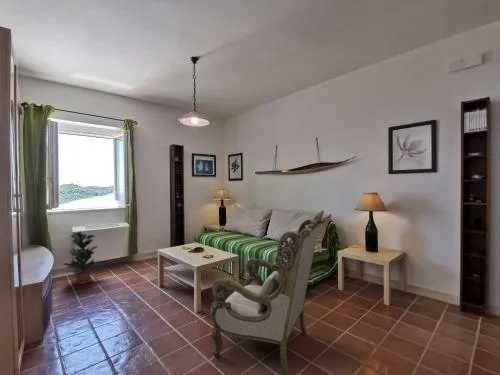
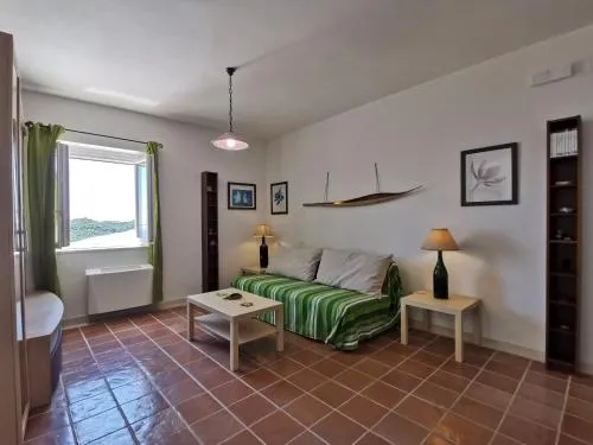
- potted plant (82, 256)
- armchair (270, 277)
